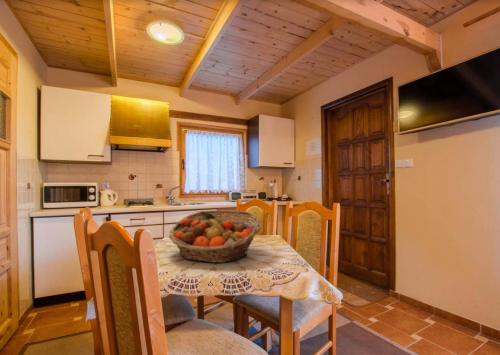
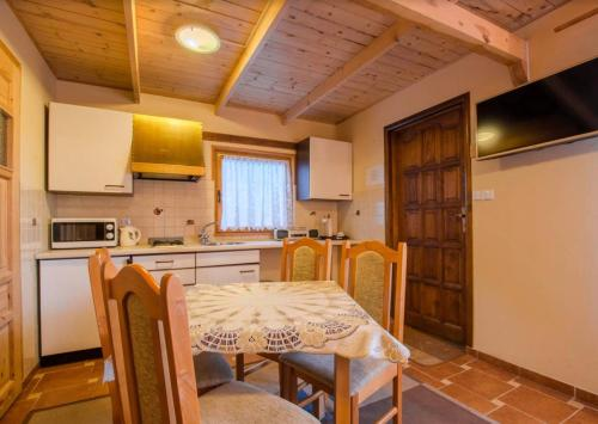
- fruit basket (215, 233)
